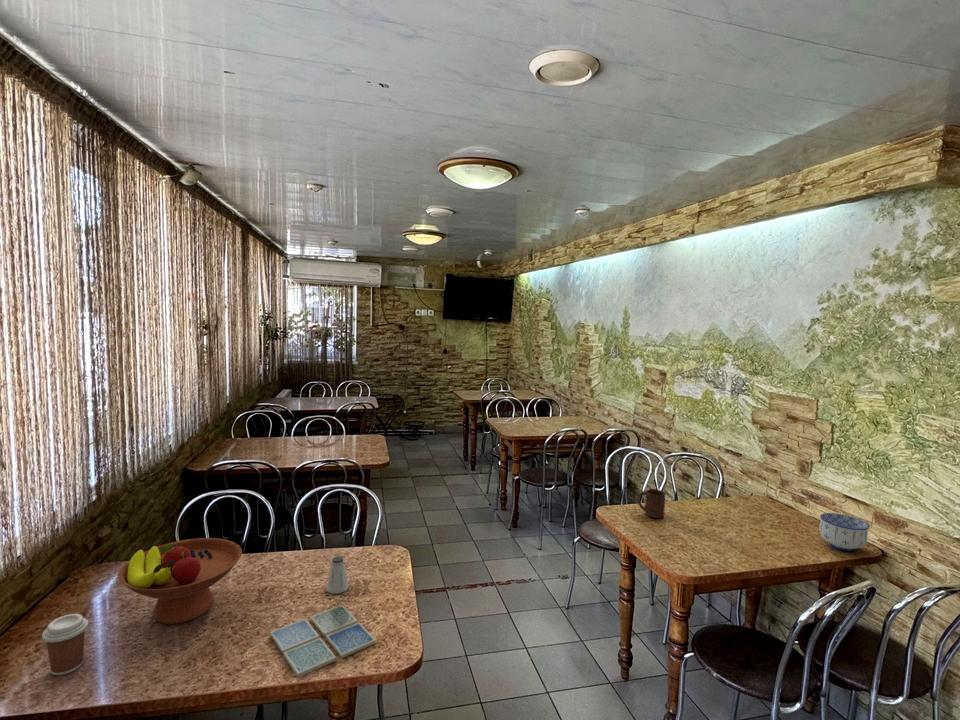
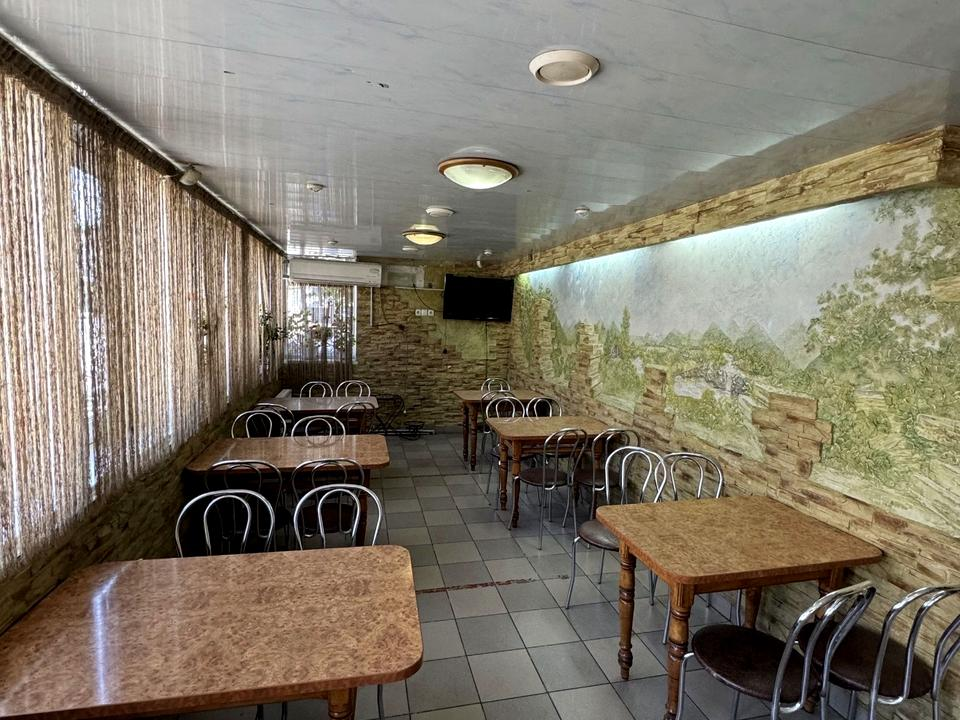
- fruit bowl (183, 576)
- coffee cup (66, 644)
- bowl (842, 533)
- cup (652, 503)
- saltshaker (337, 573)
- drink coaster (323, 635)
